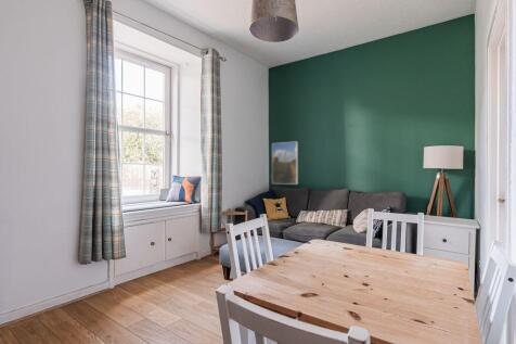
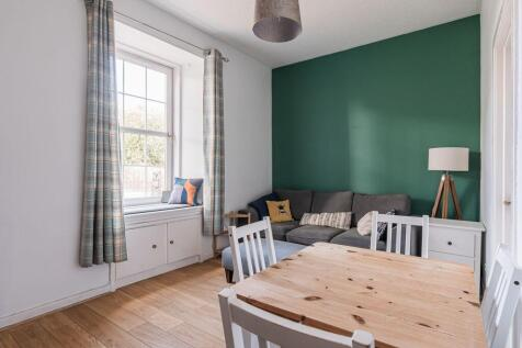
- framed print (284, 163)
